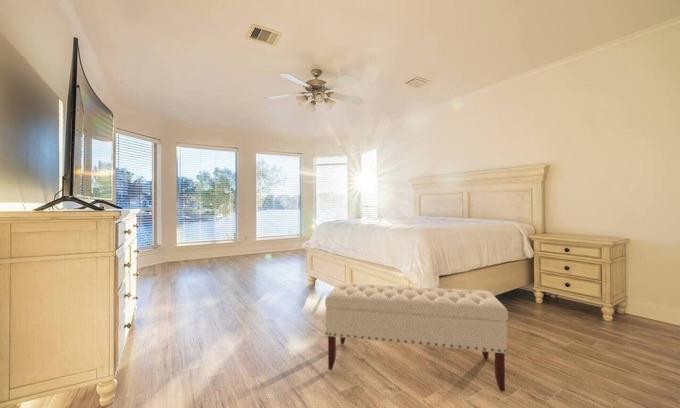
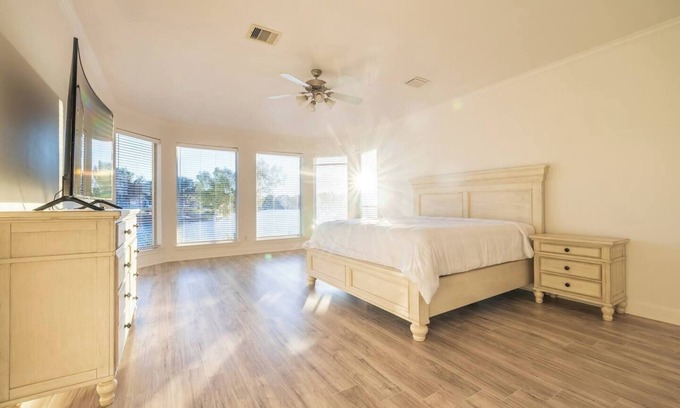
- bench (410, 328)
